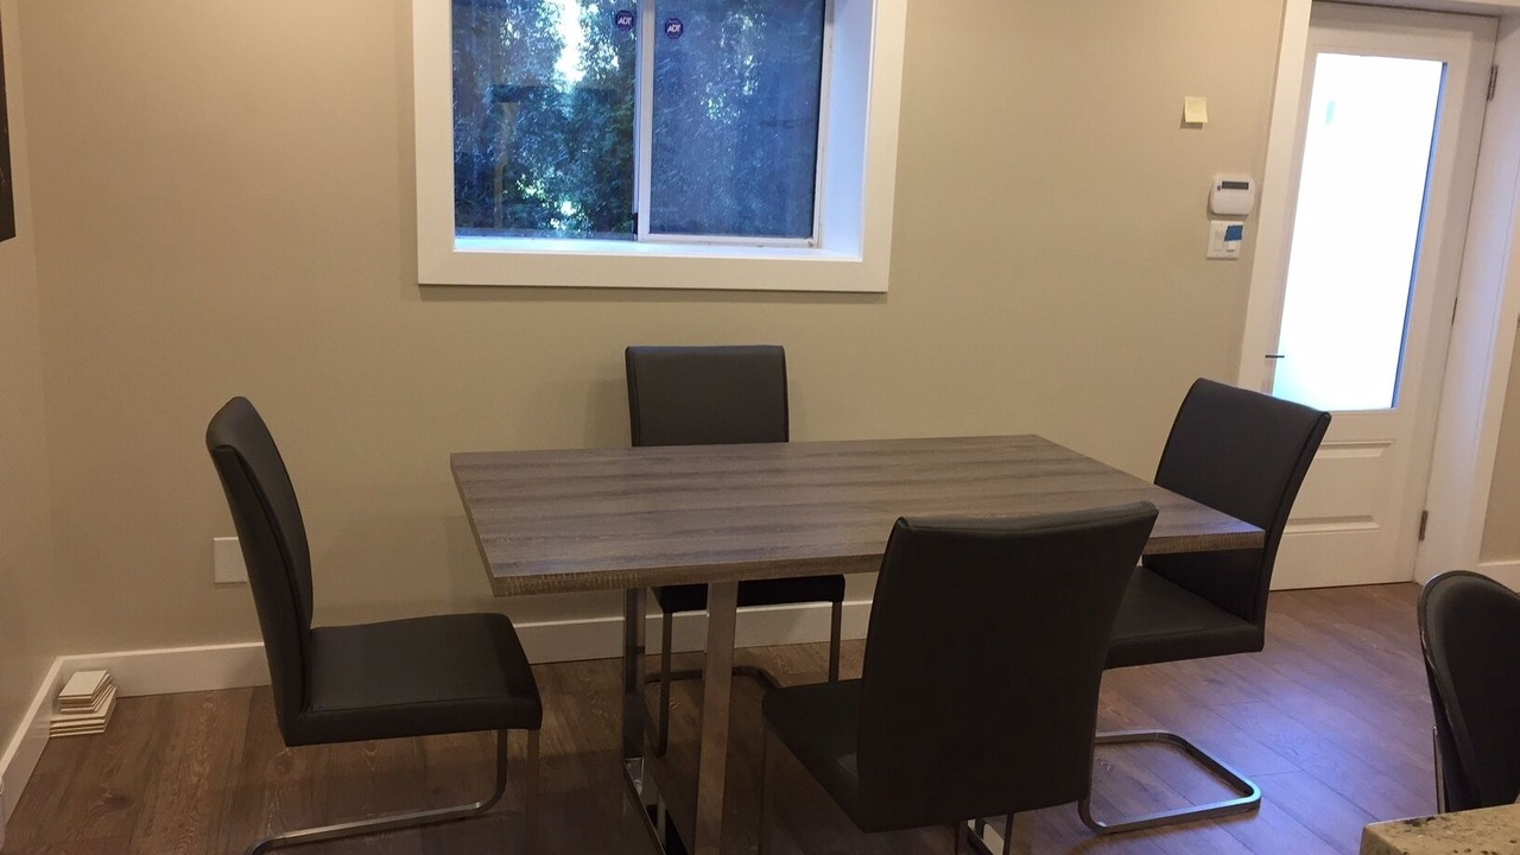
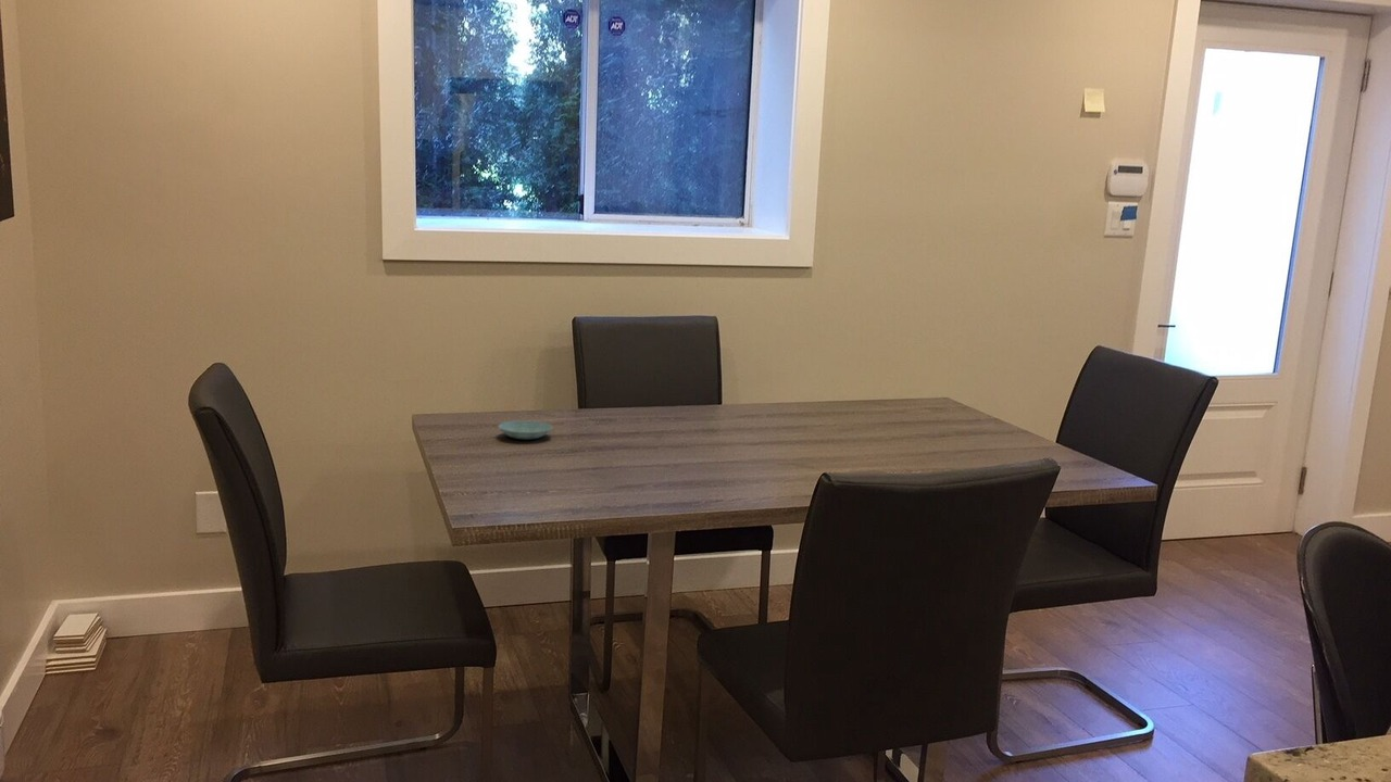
+ saucer (525, 430)
